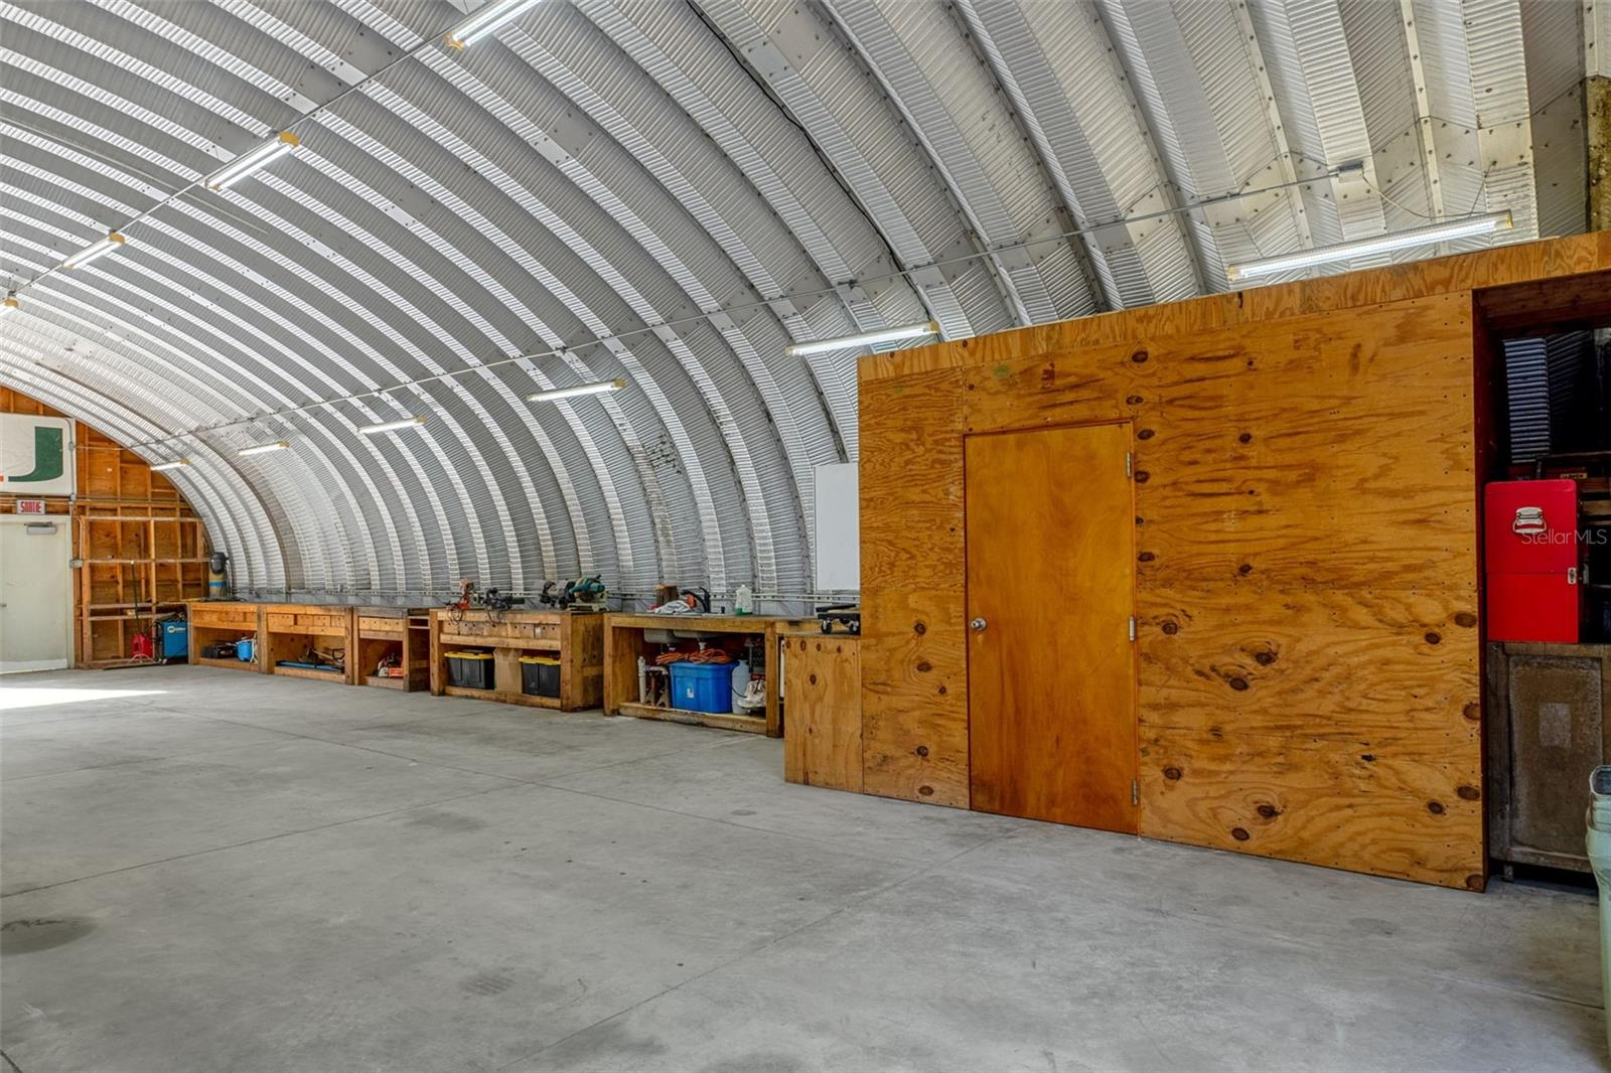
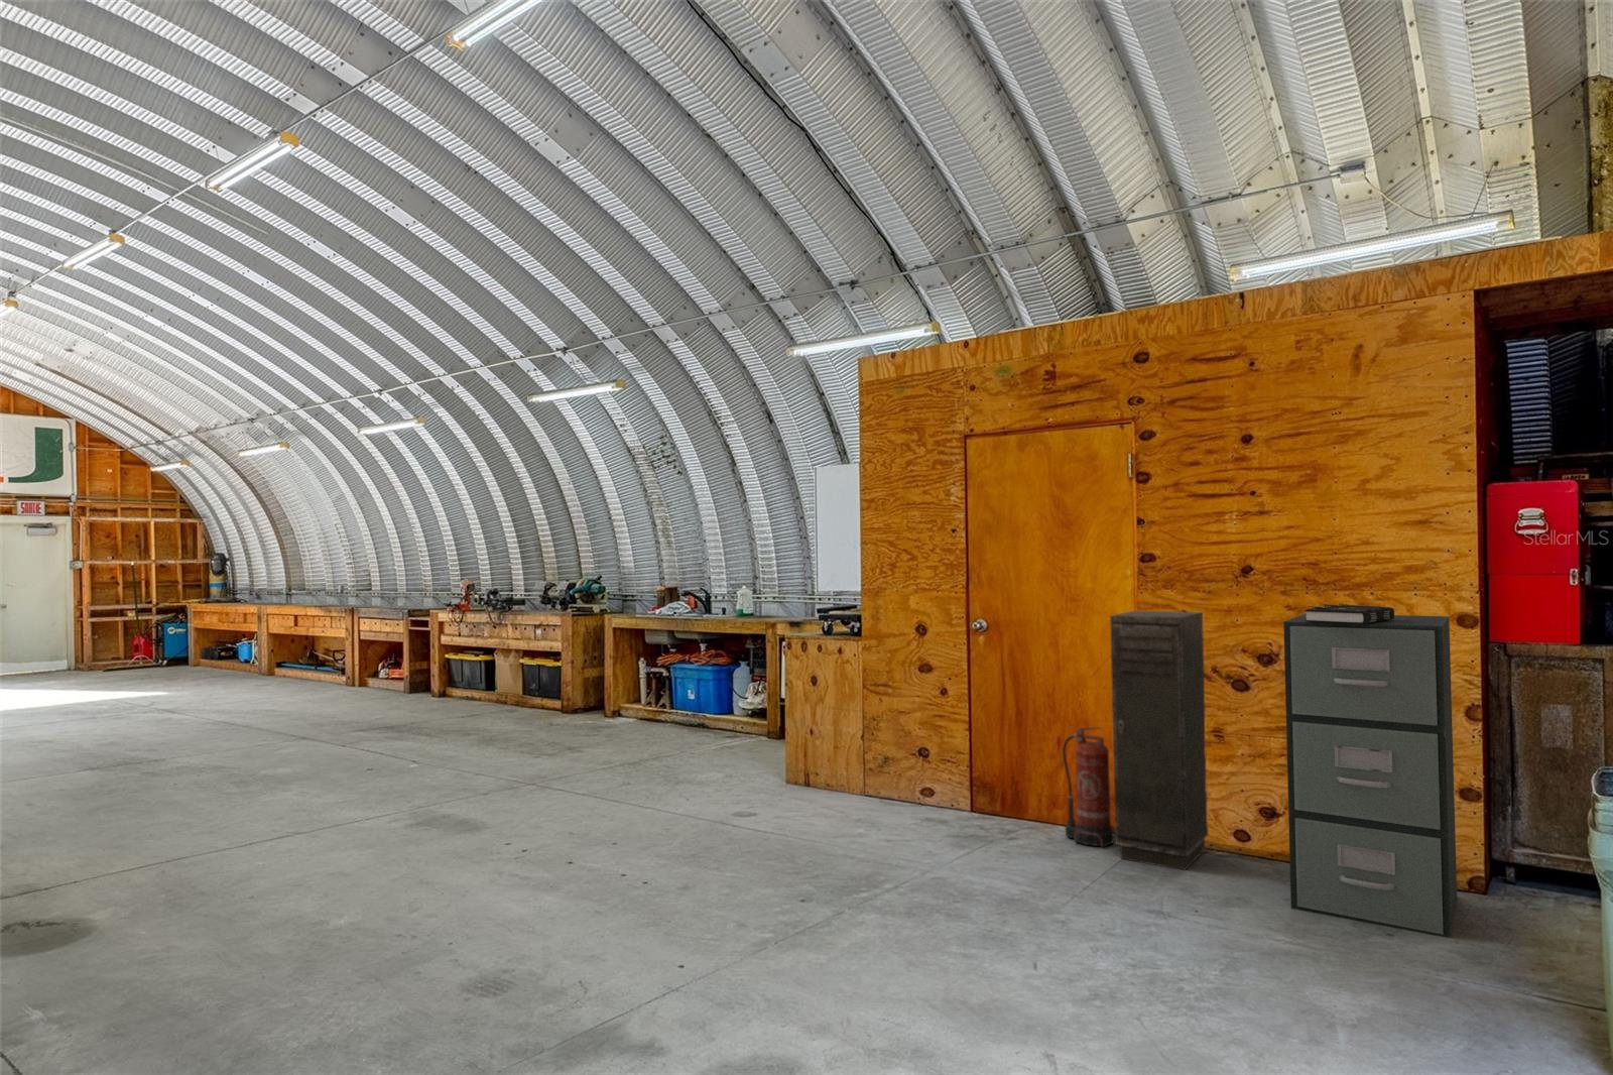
+ fire extinguisher (1087, 782)
+ spell book (1347, 612)
+ storage cabinet (1160, 734)
+ filing cabinet (1370, 761)
